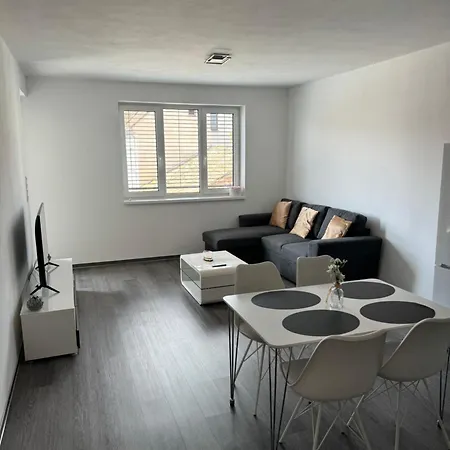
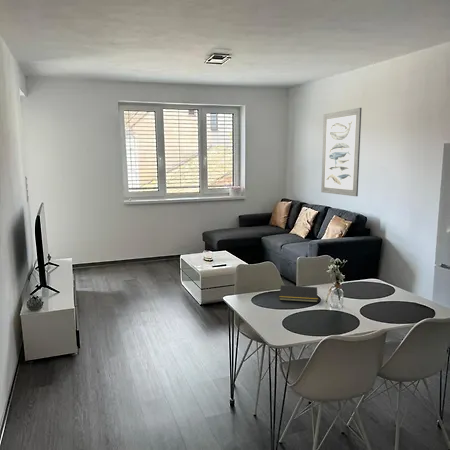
+ notepad (298, 293)
+ wall art (339, 153)
